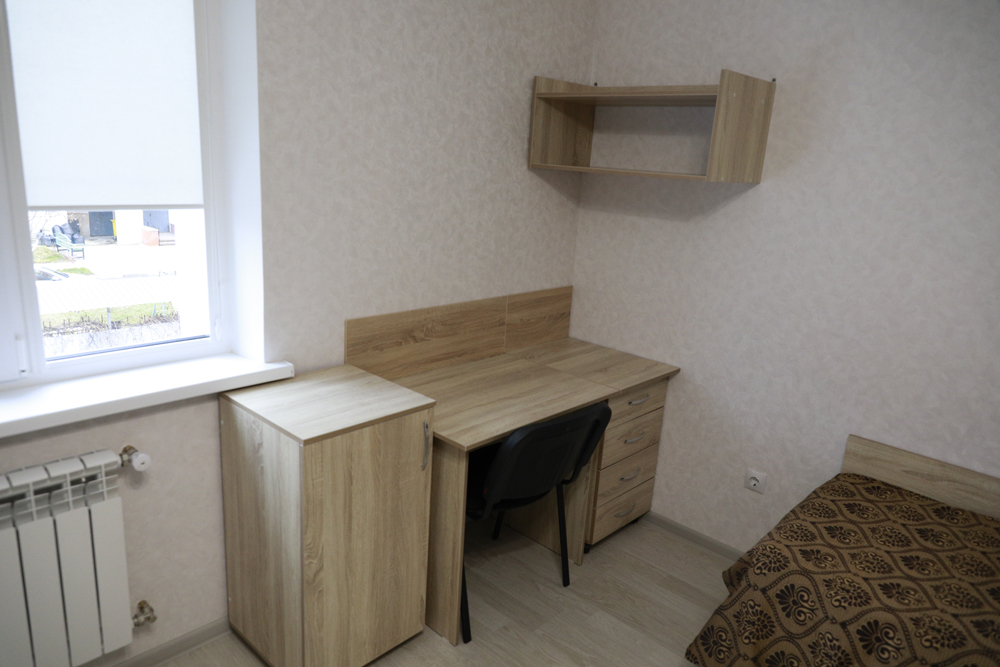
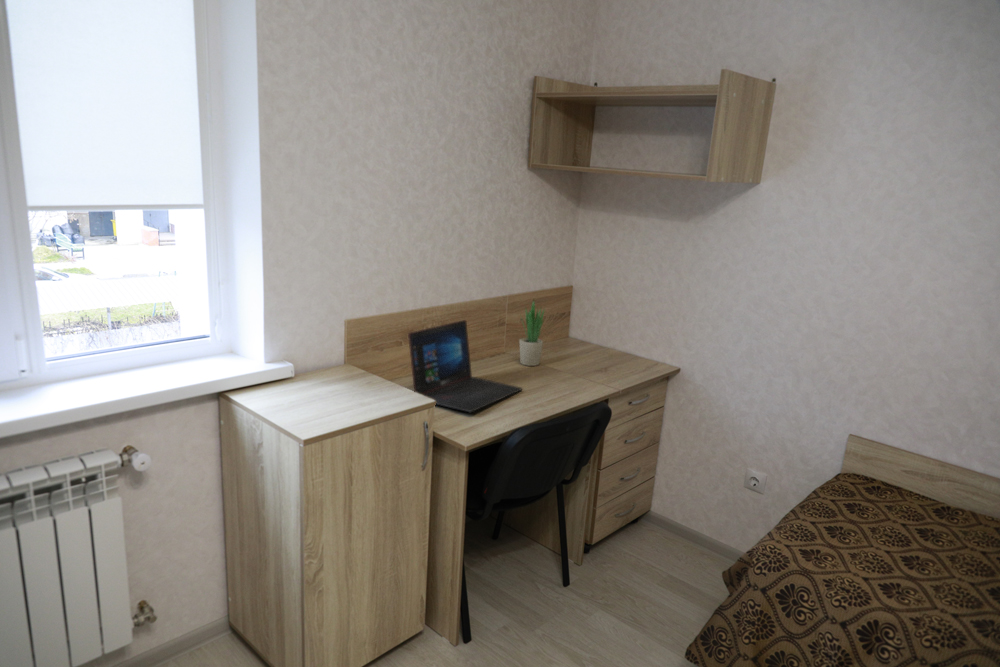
+ laptop (468, 363)
+ potted plant (533, 330)
